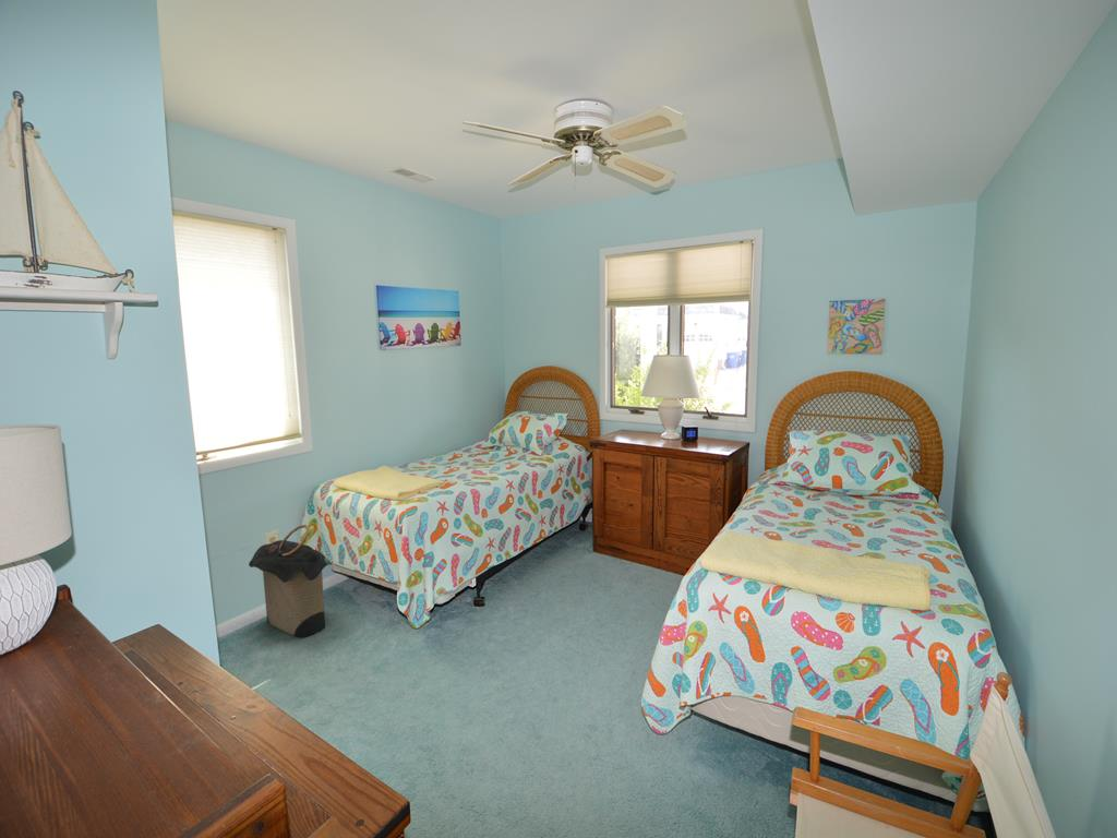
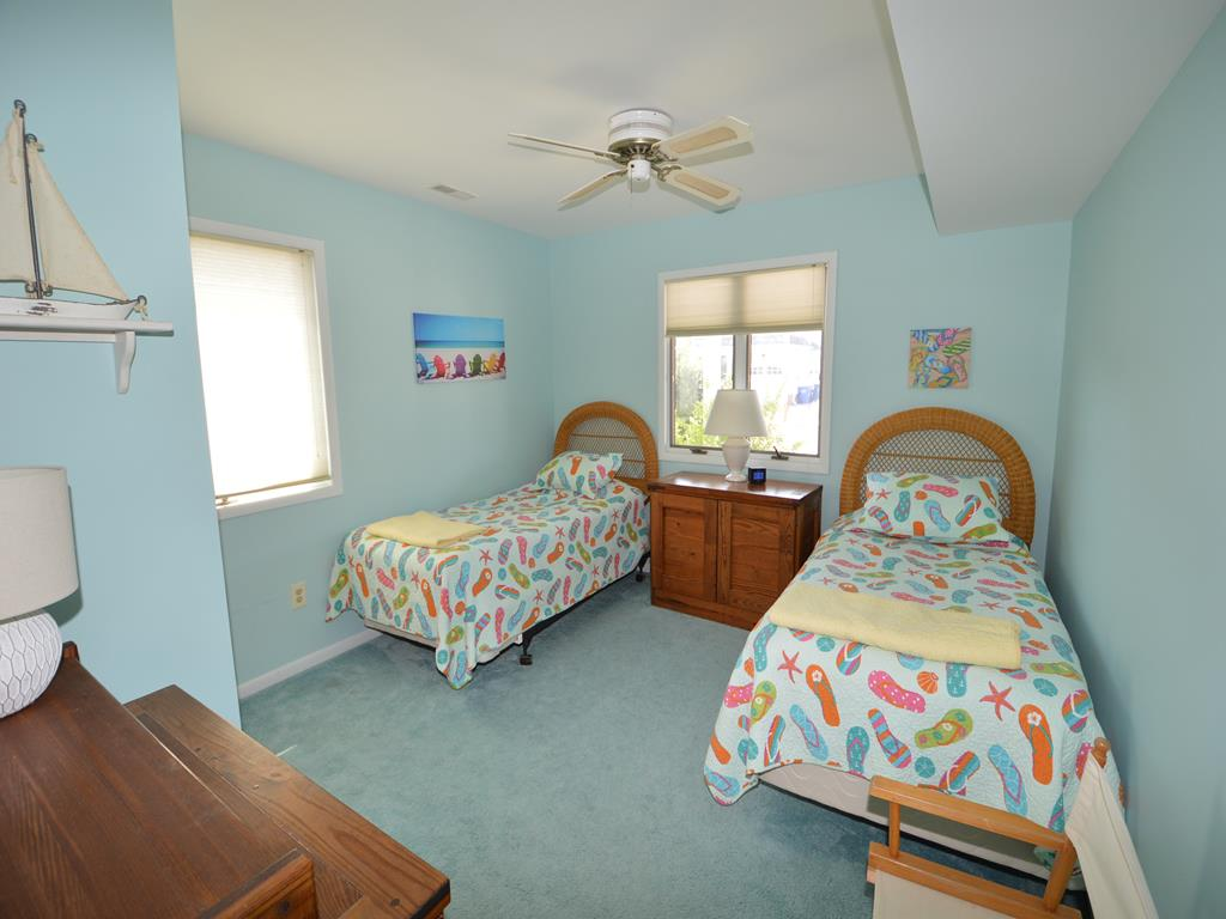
- laundry hamper (289, 575)
